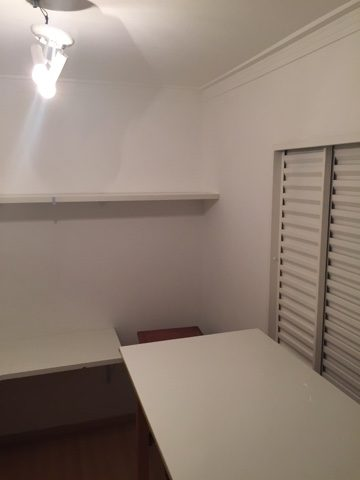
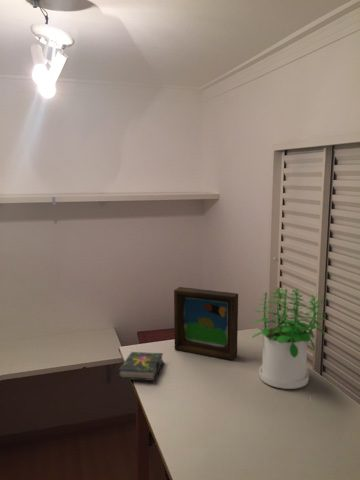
+ picture frame (205, 322)
+ book (141, 365)
+ potted plant (289, 334)
